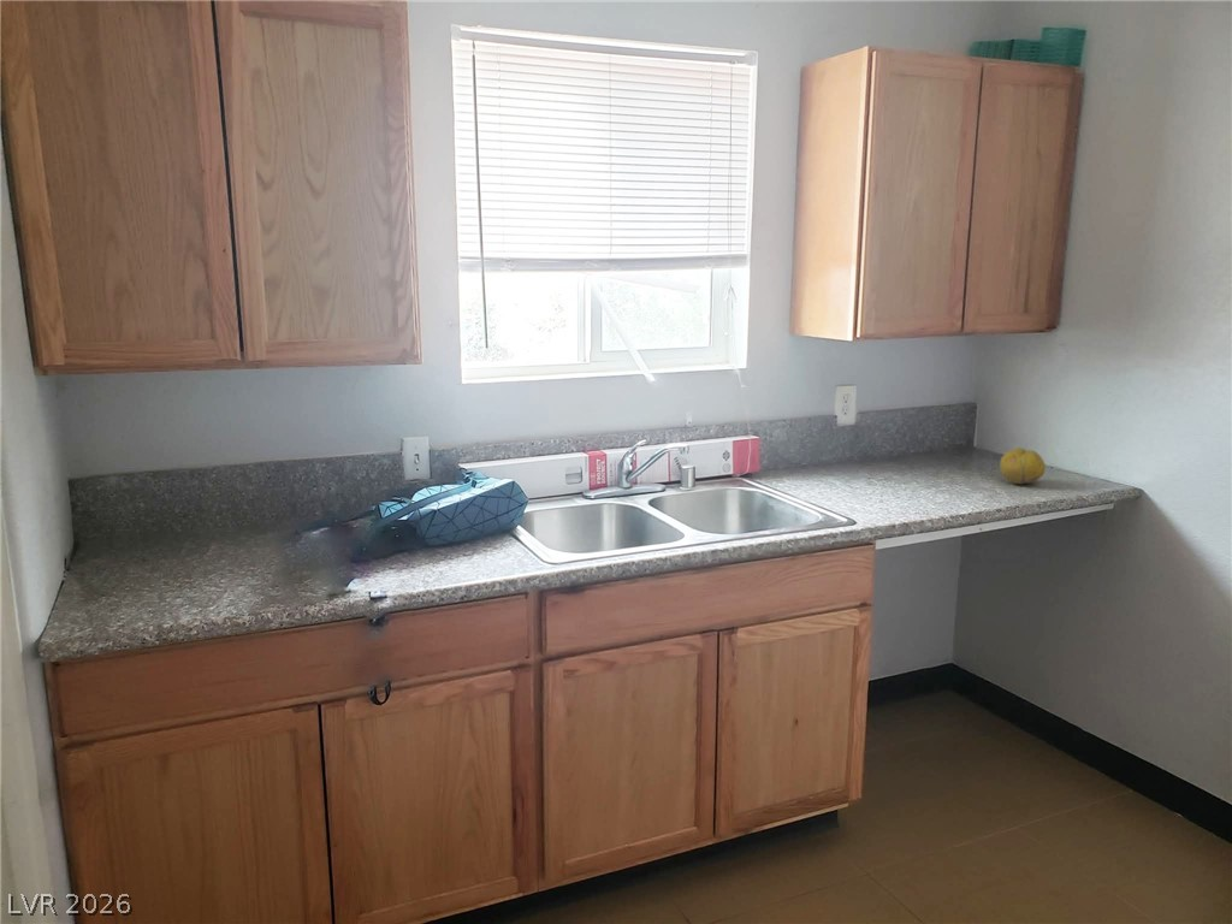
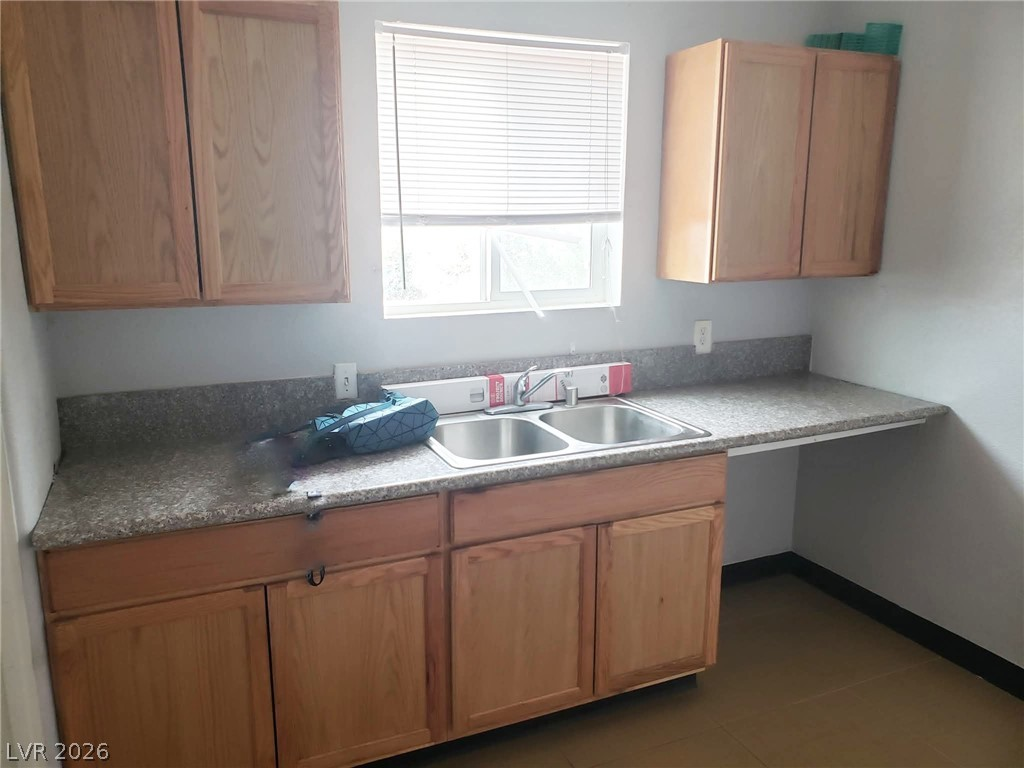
- fruit (1021, 466)
